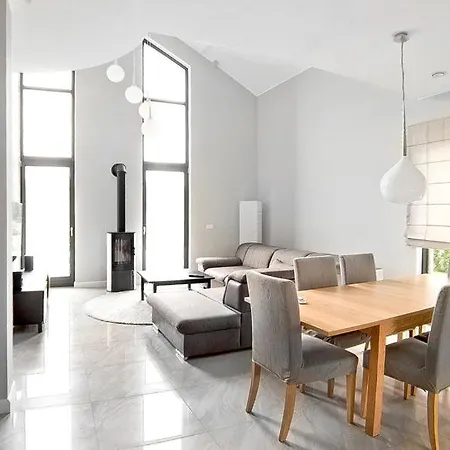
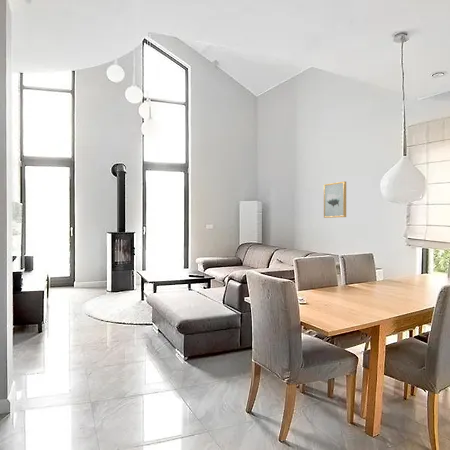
+ wall art (334, 200)
